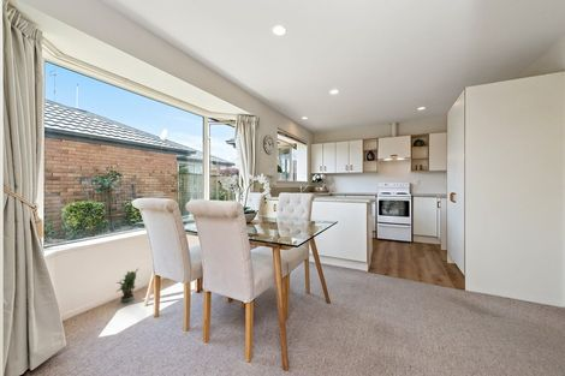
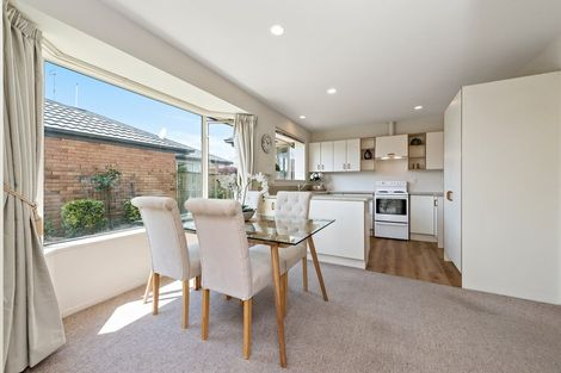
- potted plant (127, 285)
